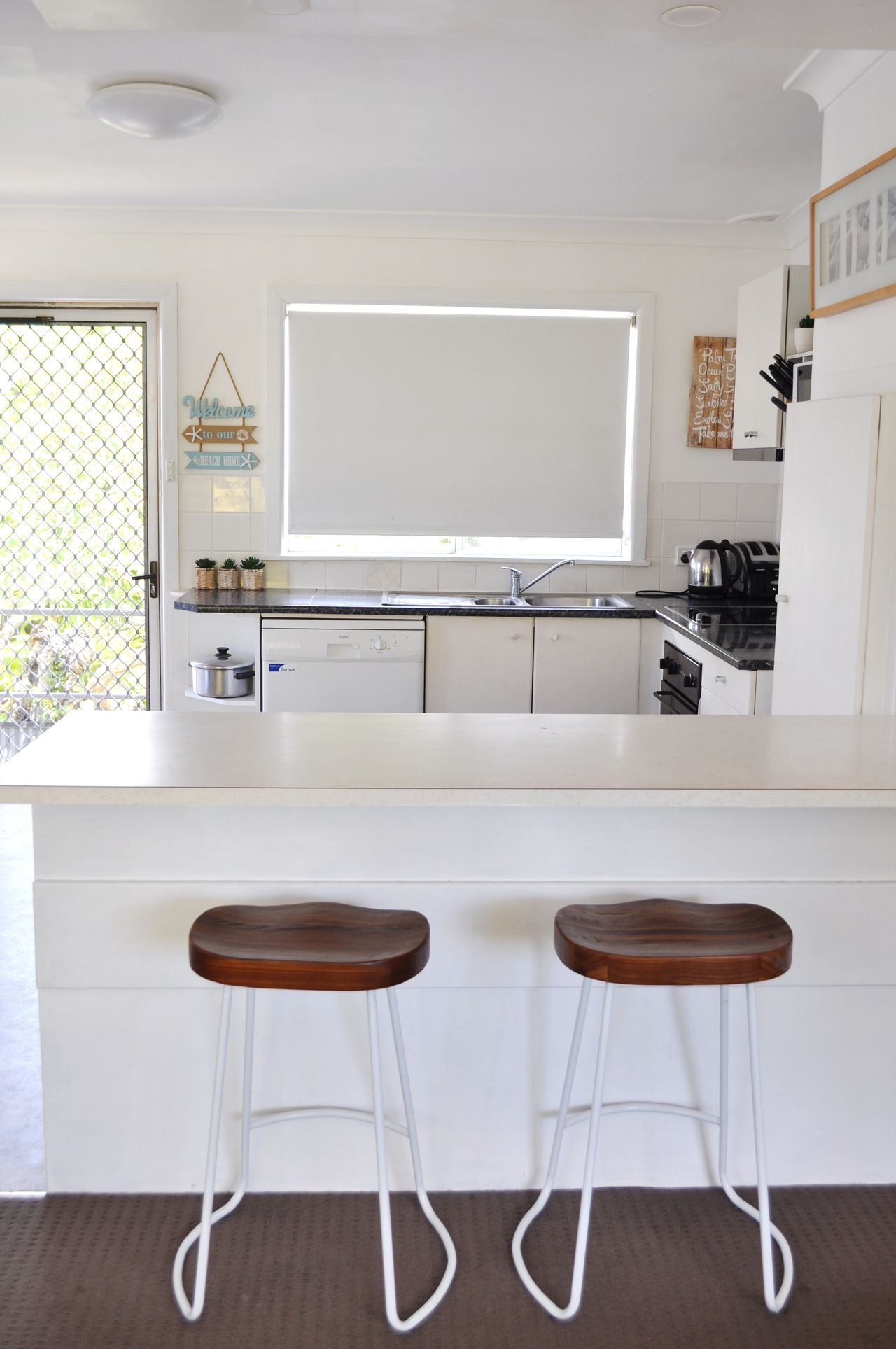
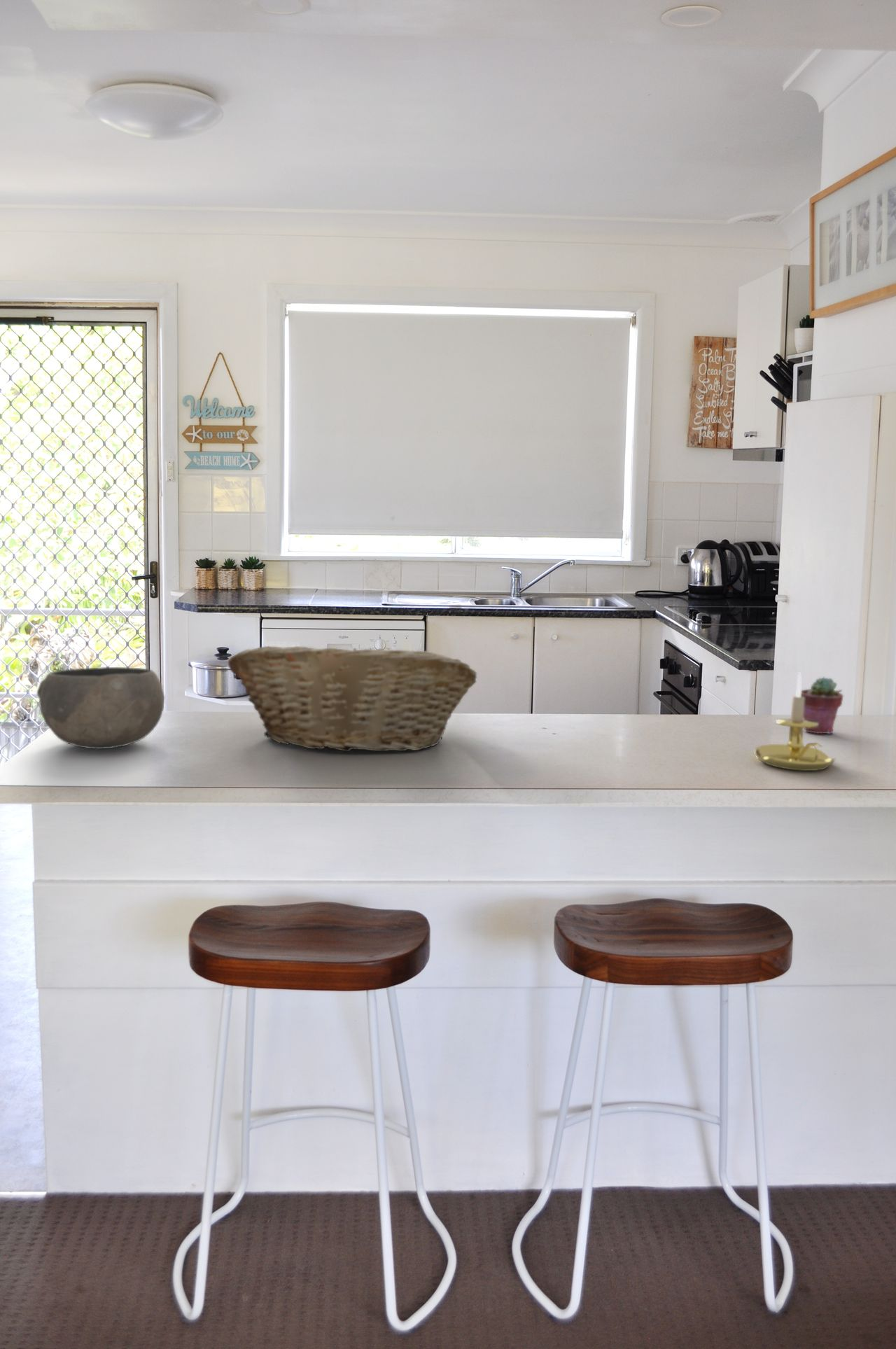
+ bowl (103, 706)
+ fruit basket (352, 690)
+ potted succulent (820, 704)
+ candle holder (799, 719)
